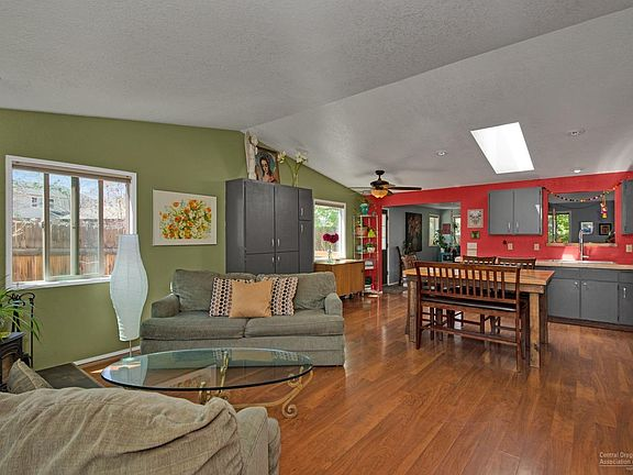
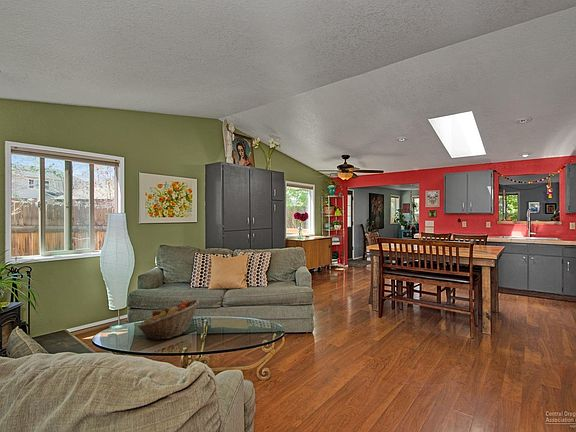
+ fruit basket (170, 317)
